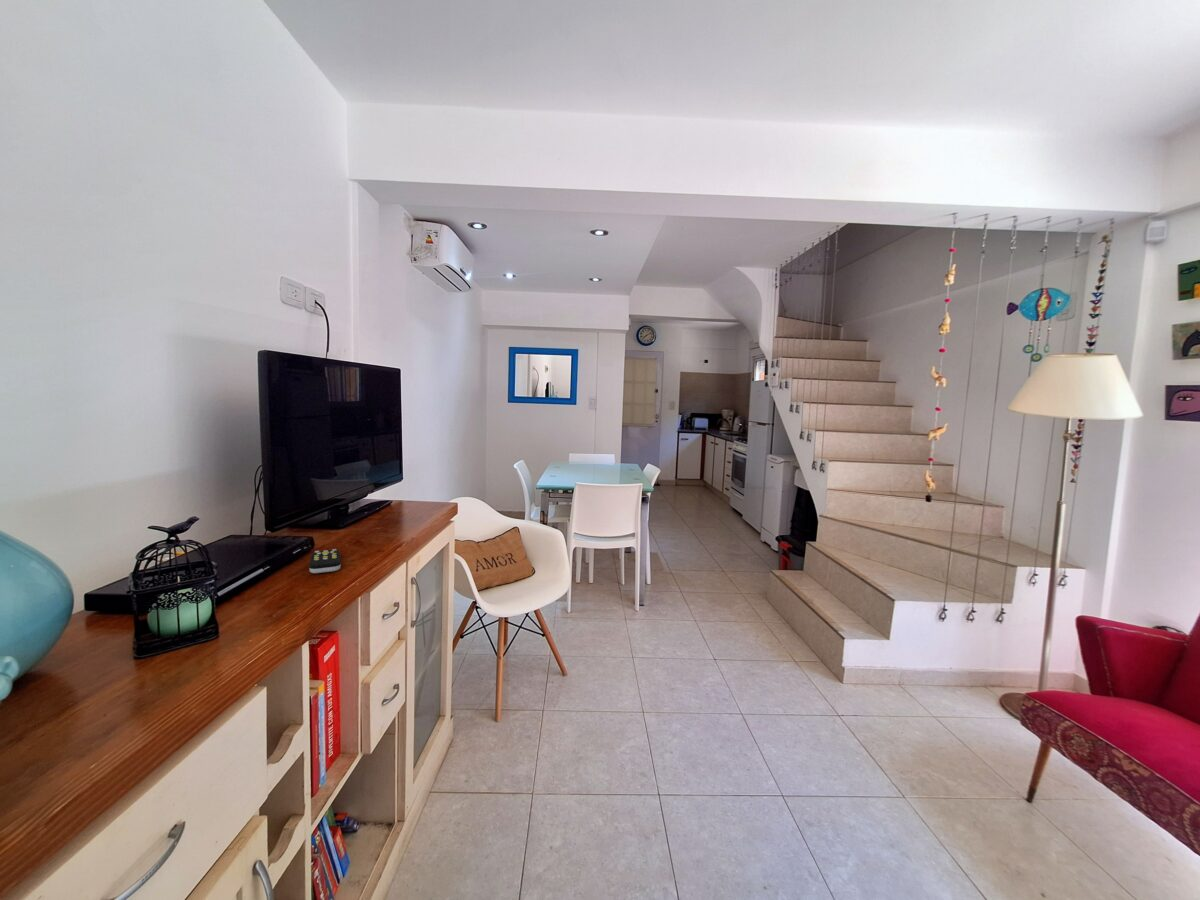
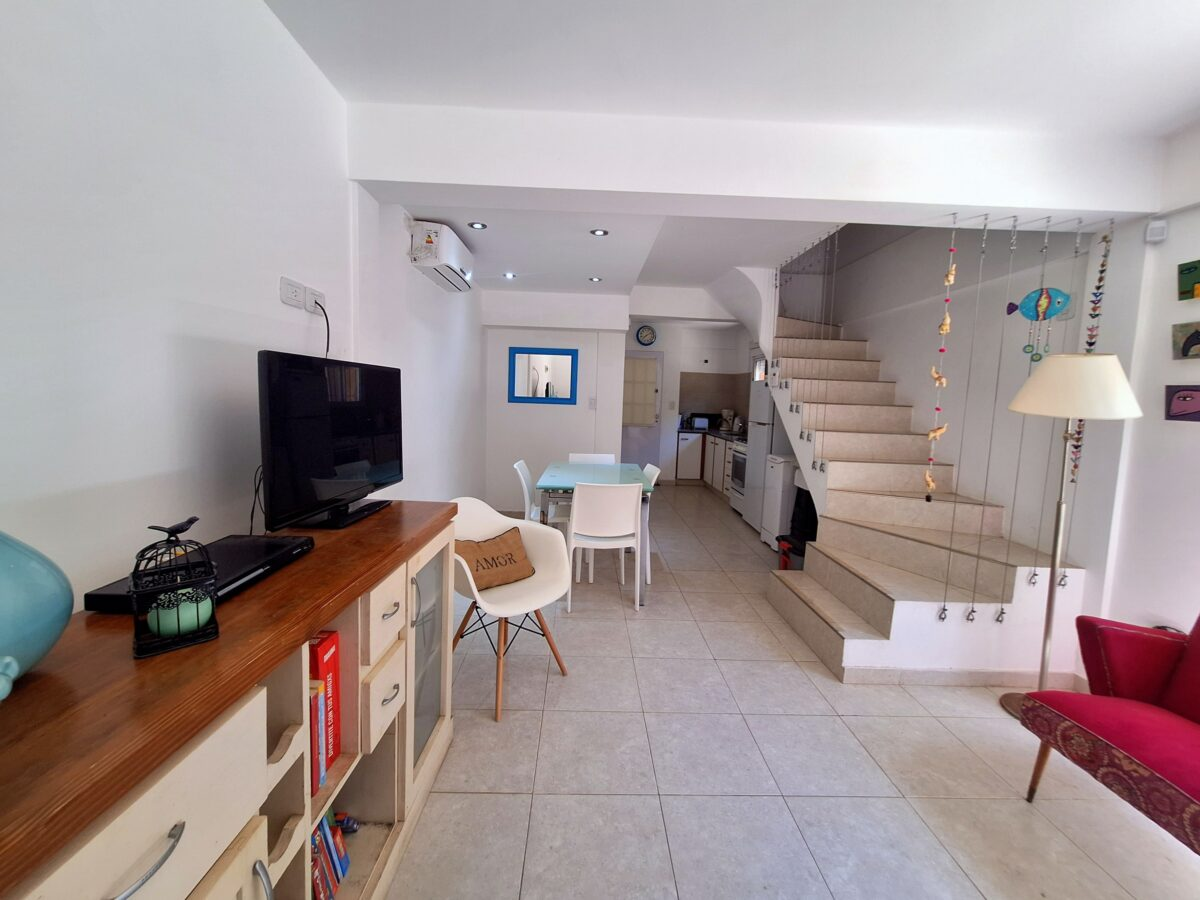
- remote control (325, 560)
